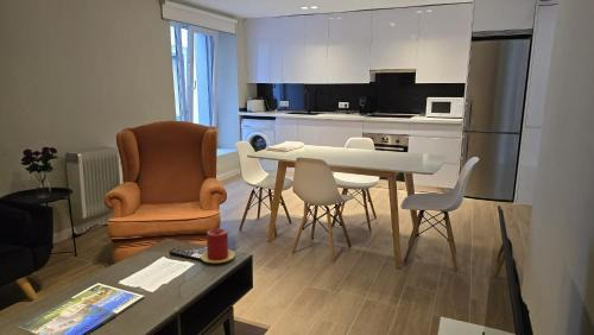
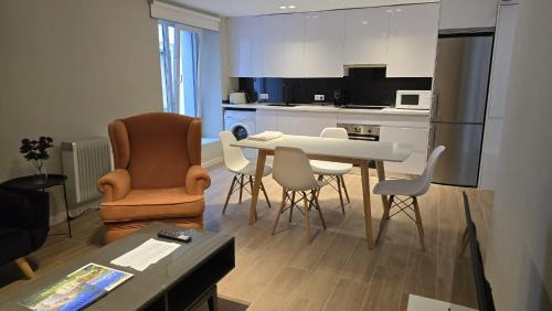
- candle (217, 245)
